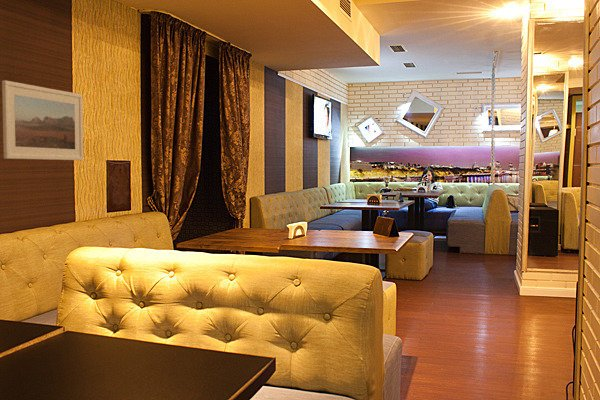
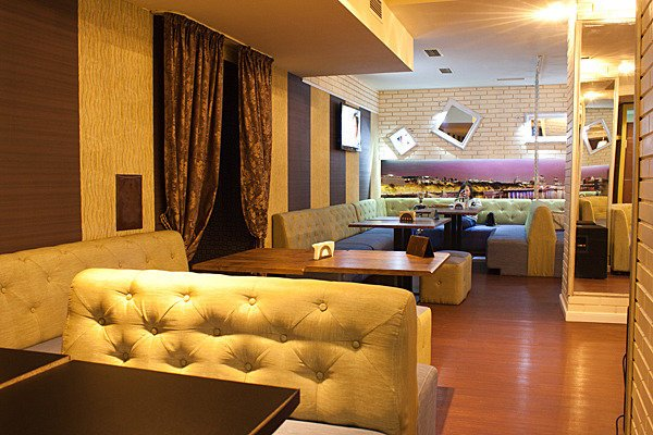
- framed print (46, 123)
